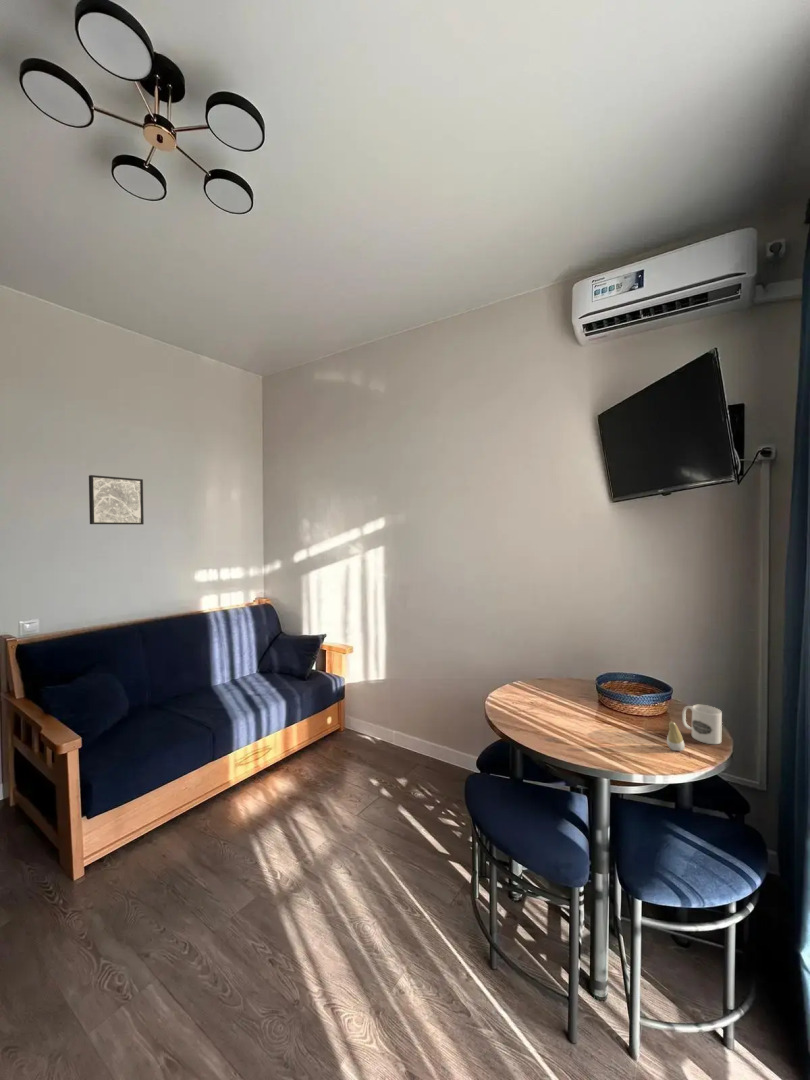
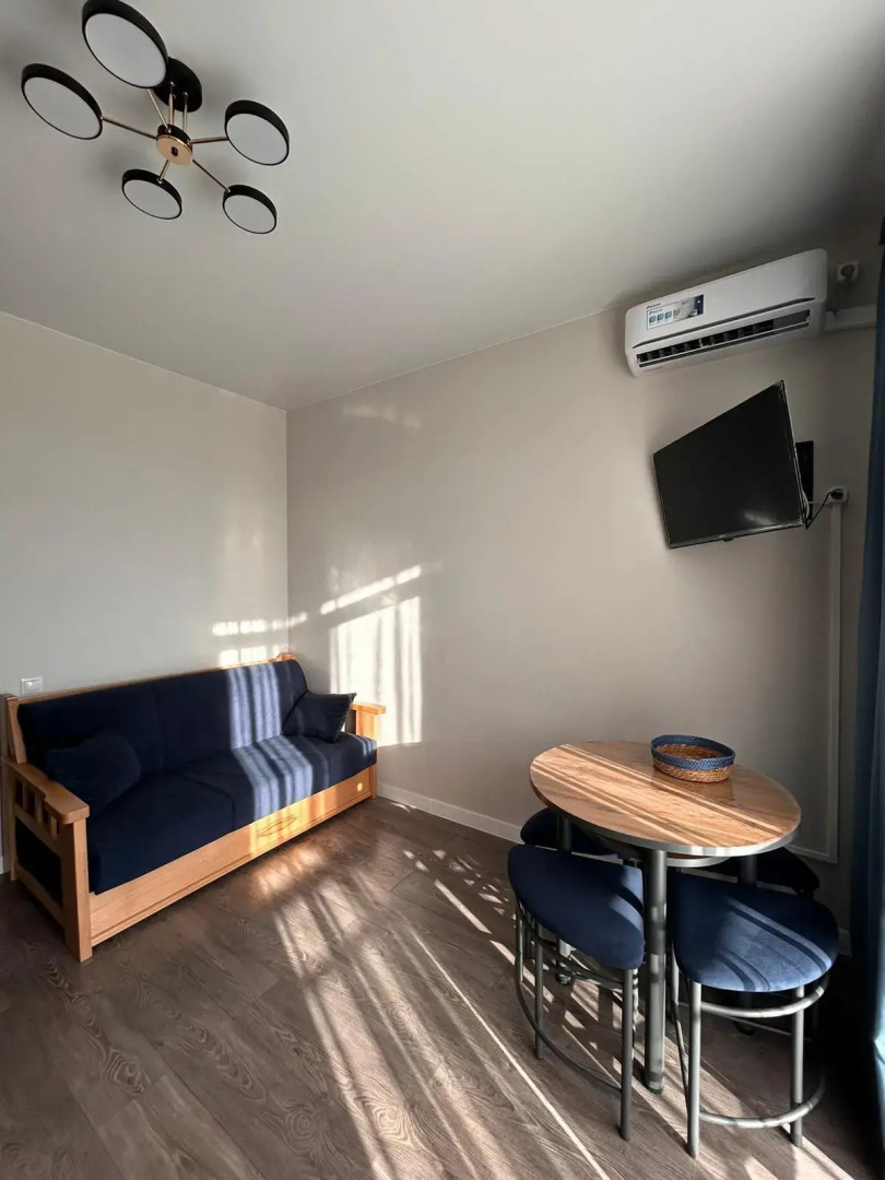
- mug (700, 721)
- tooth (675, 734)
- wall art (117, 500)
